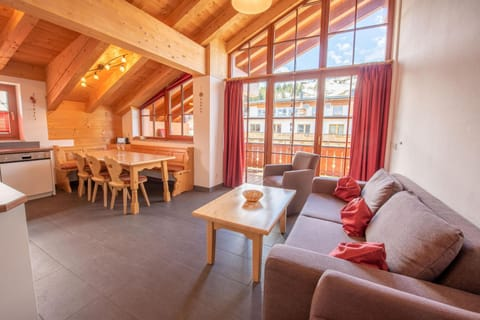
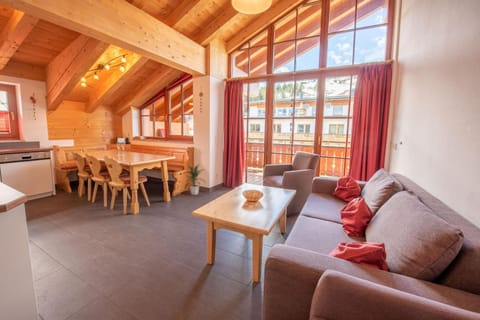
+ indoor plant (193, 178)
